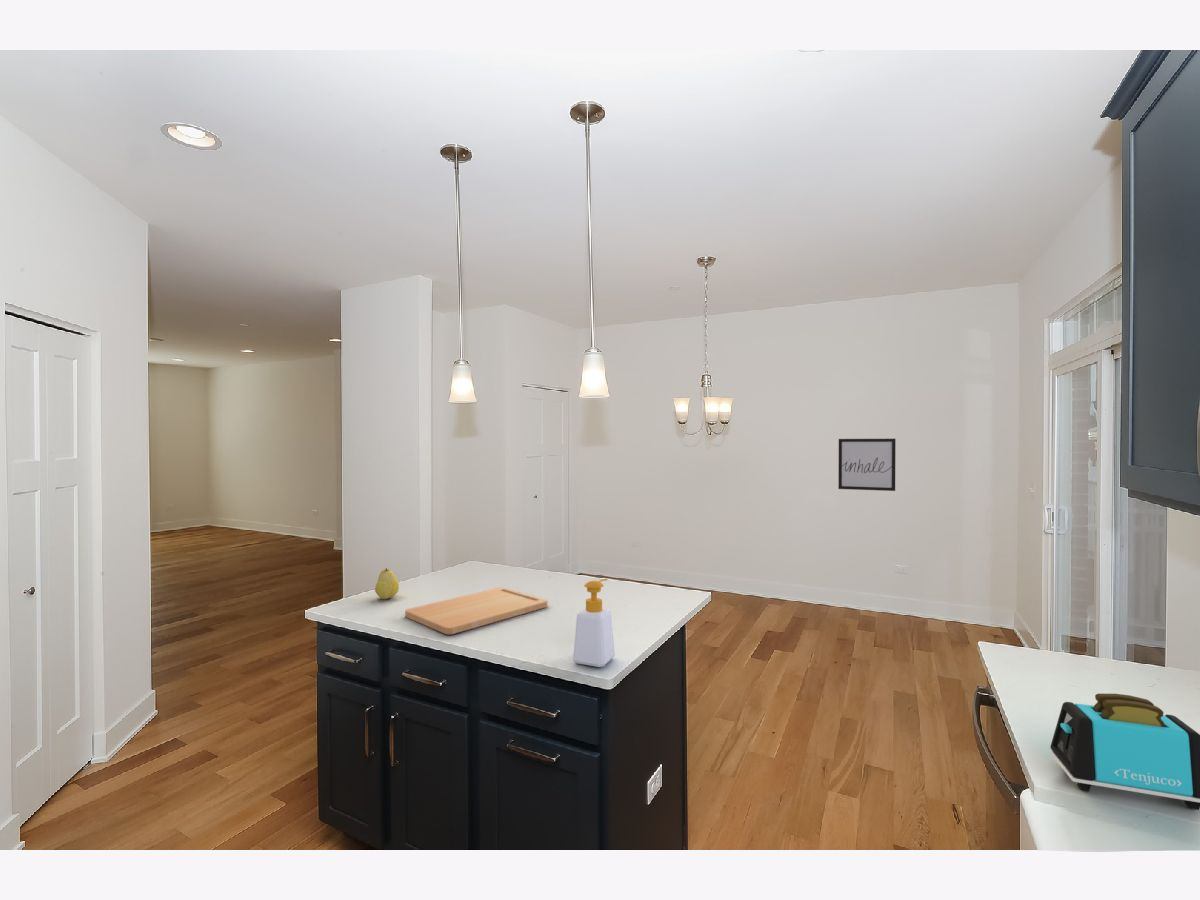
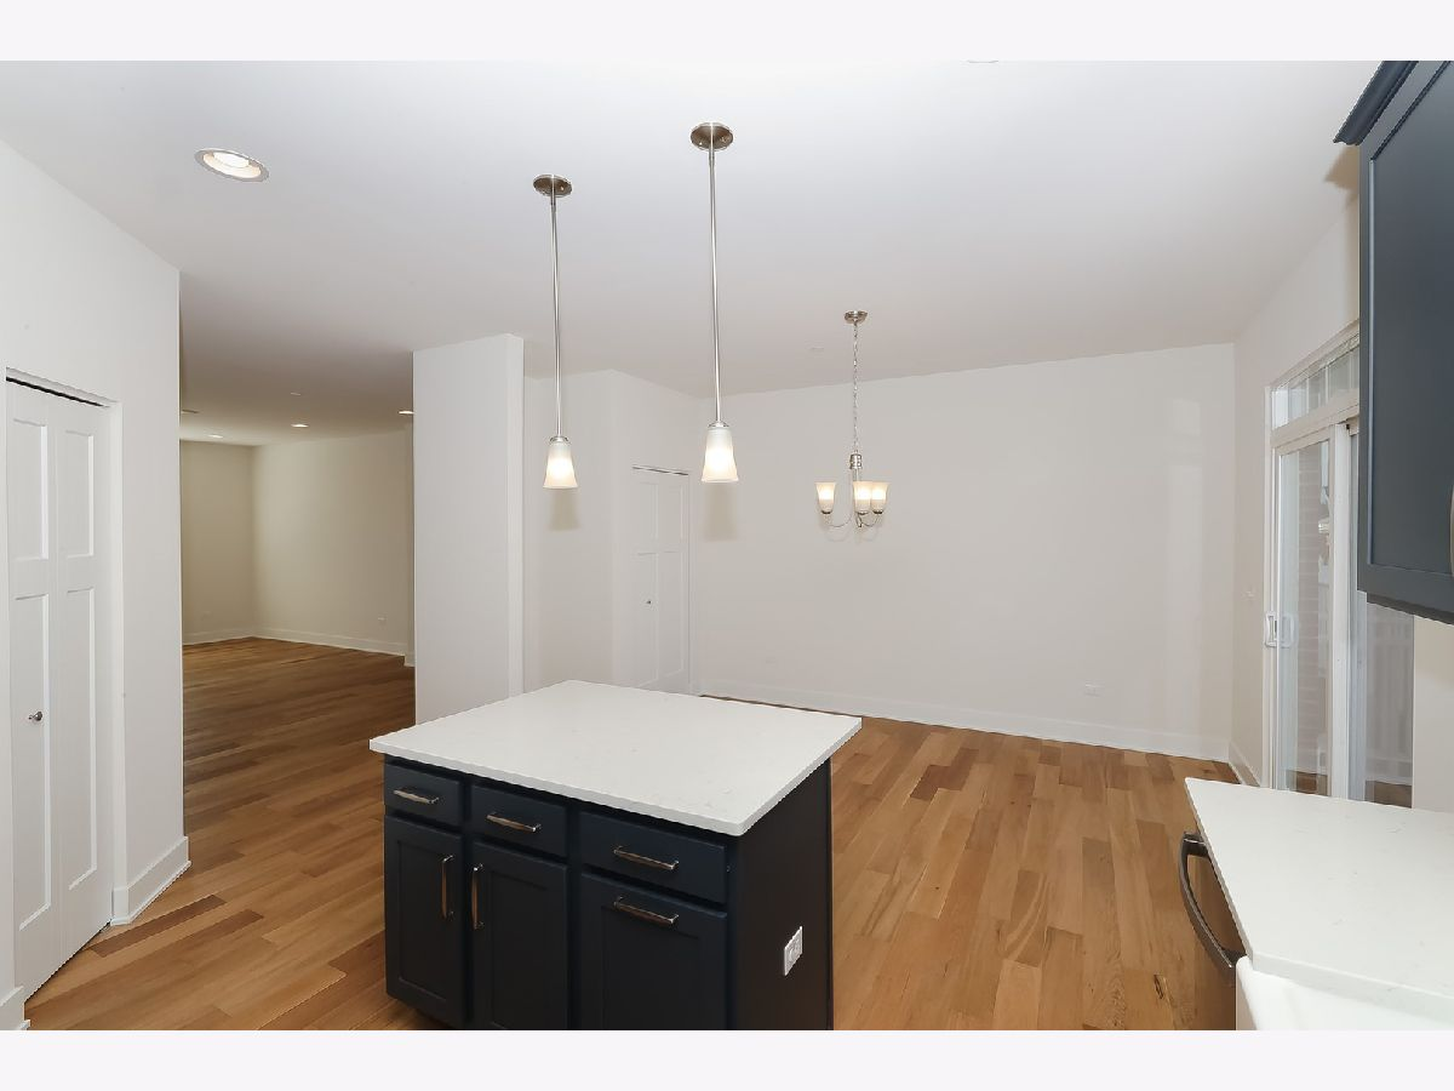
- toaster (1127, 743)
- cutting board (478, 608)
- wall art (866, 464)
- fruit (386, 582)
- soap bottle (597, 618)
